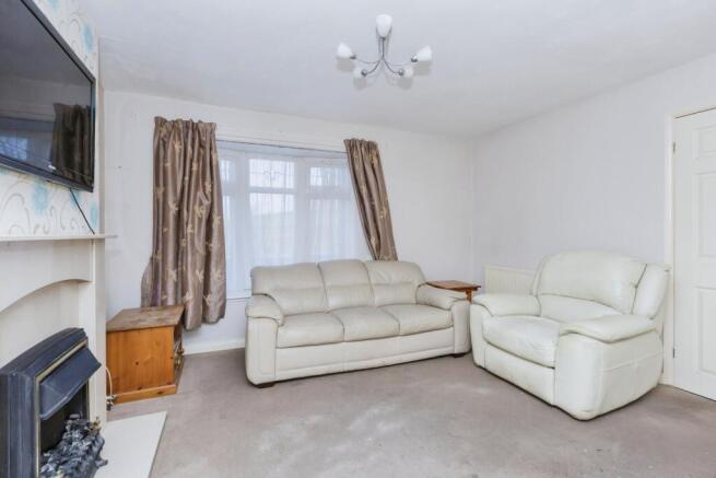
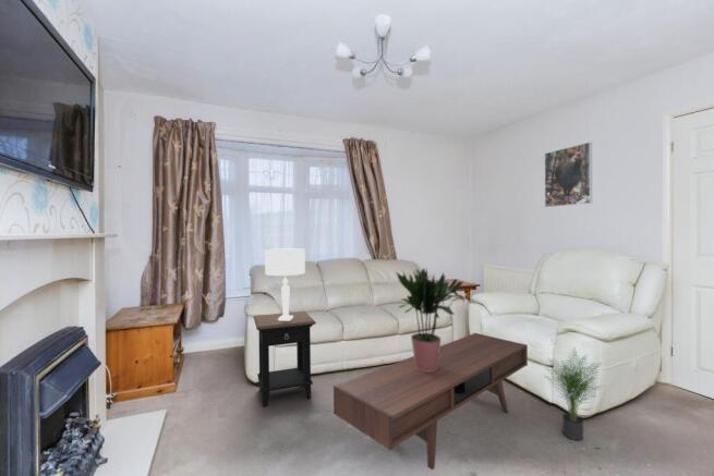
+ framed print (567, 176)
+ coffee table (445, 392)
+ potted plant (568, 389)
+ side table (280, 344)
+ table lamp (285, 283)
+ potted plant (435, 316)
